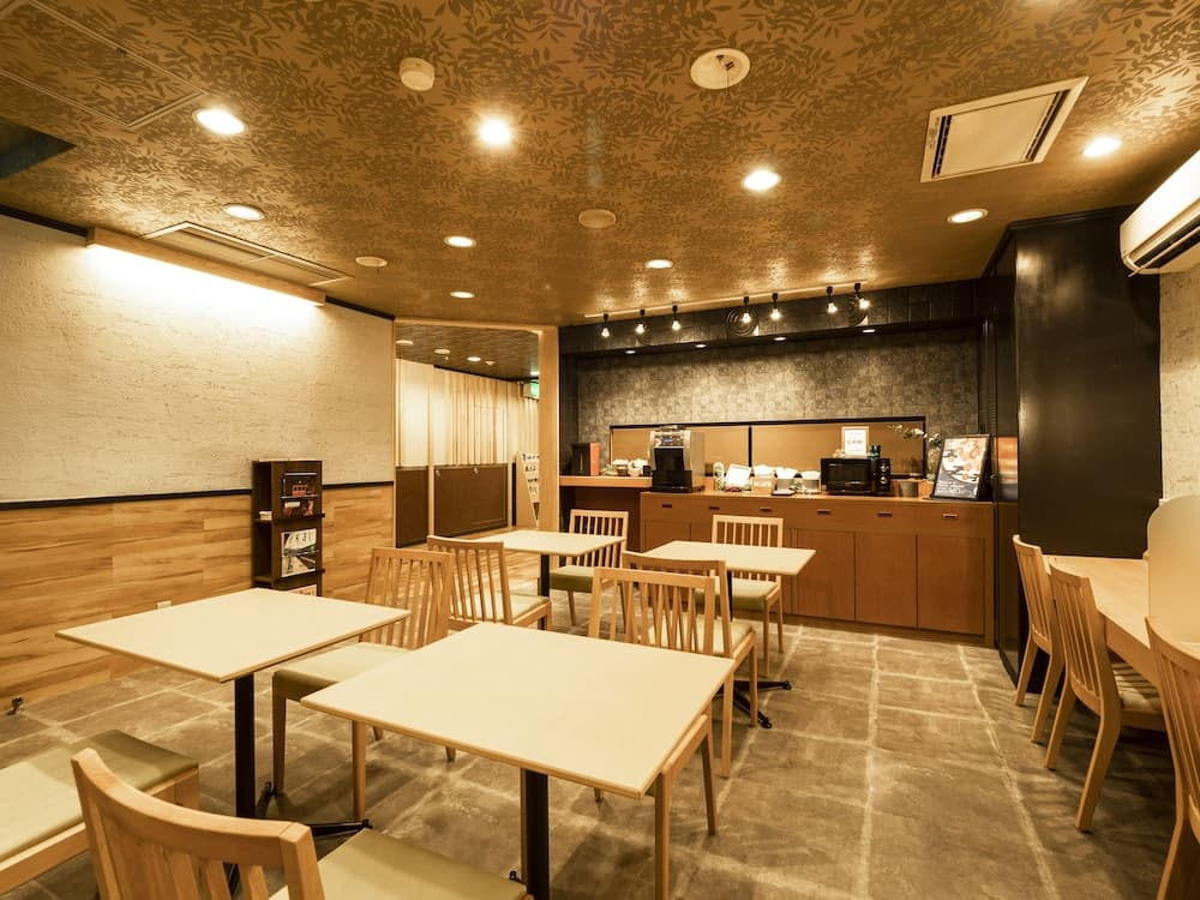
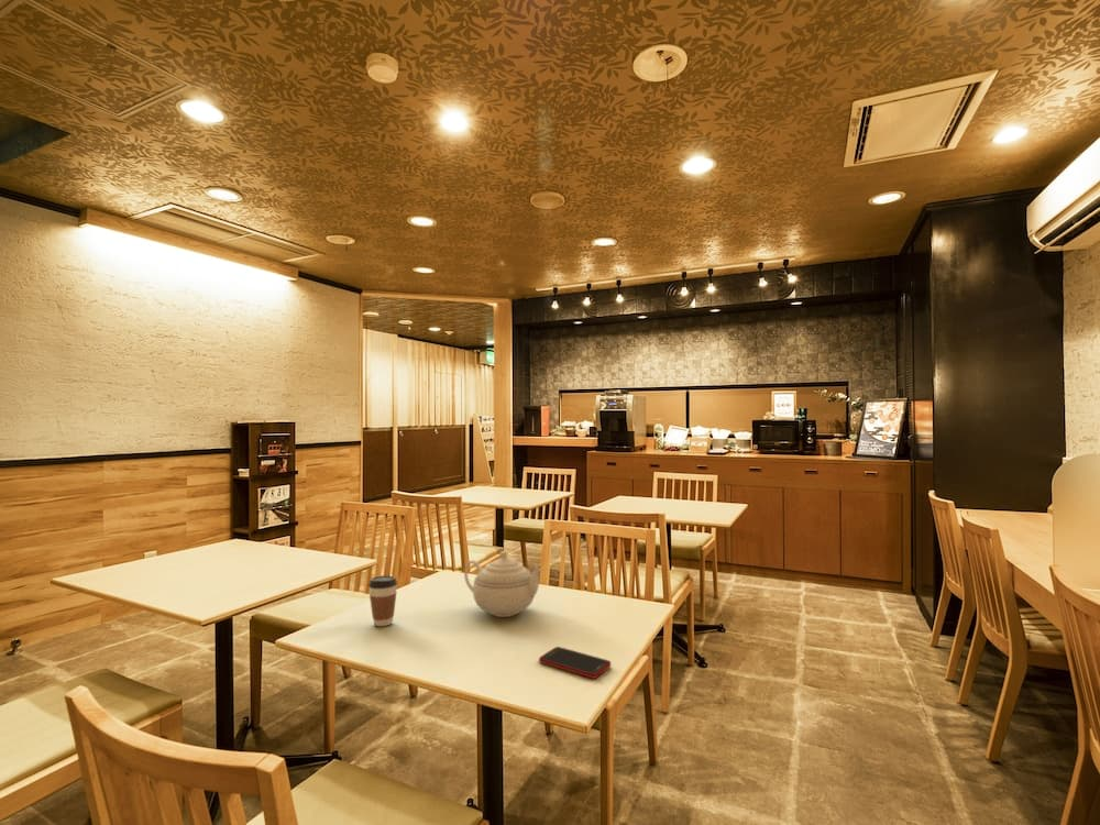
+ coffee cup (383, 601)
+ teapot (503, 581)
+ cell phone (574, 661)
